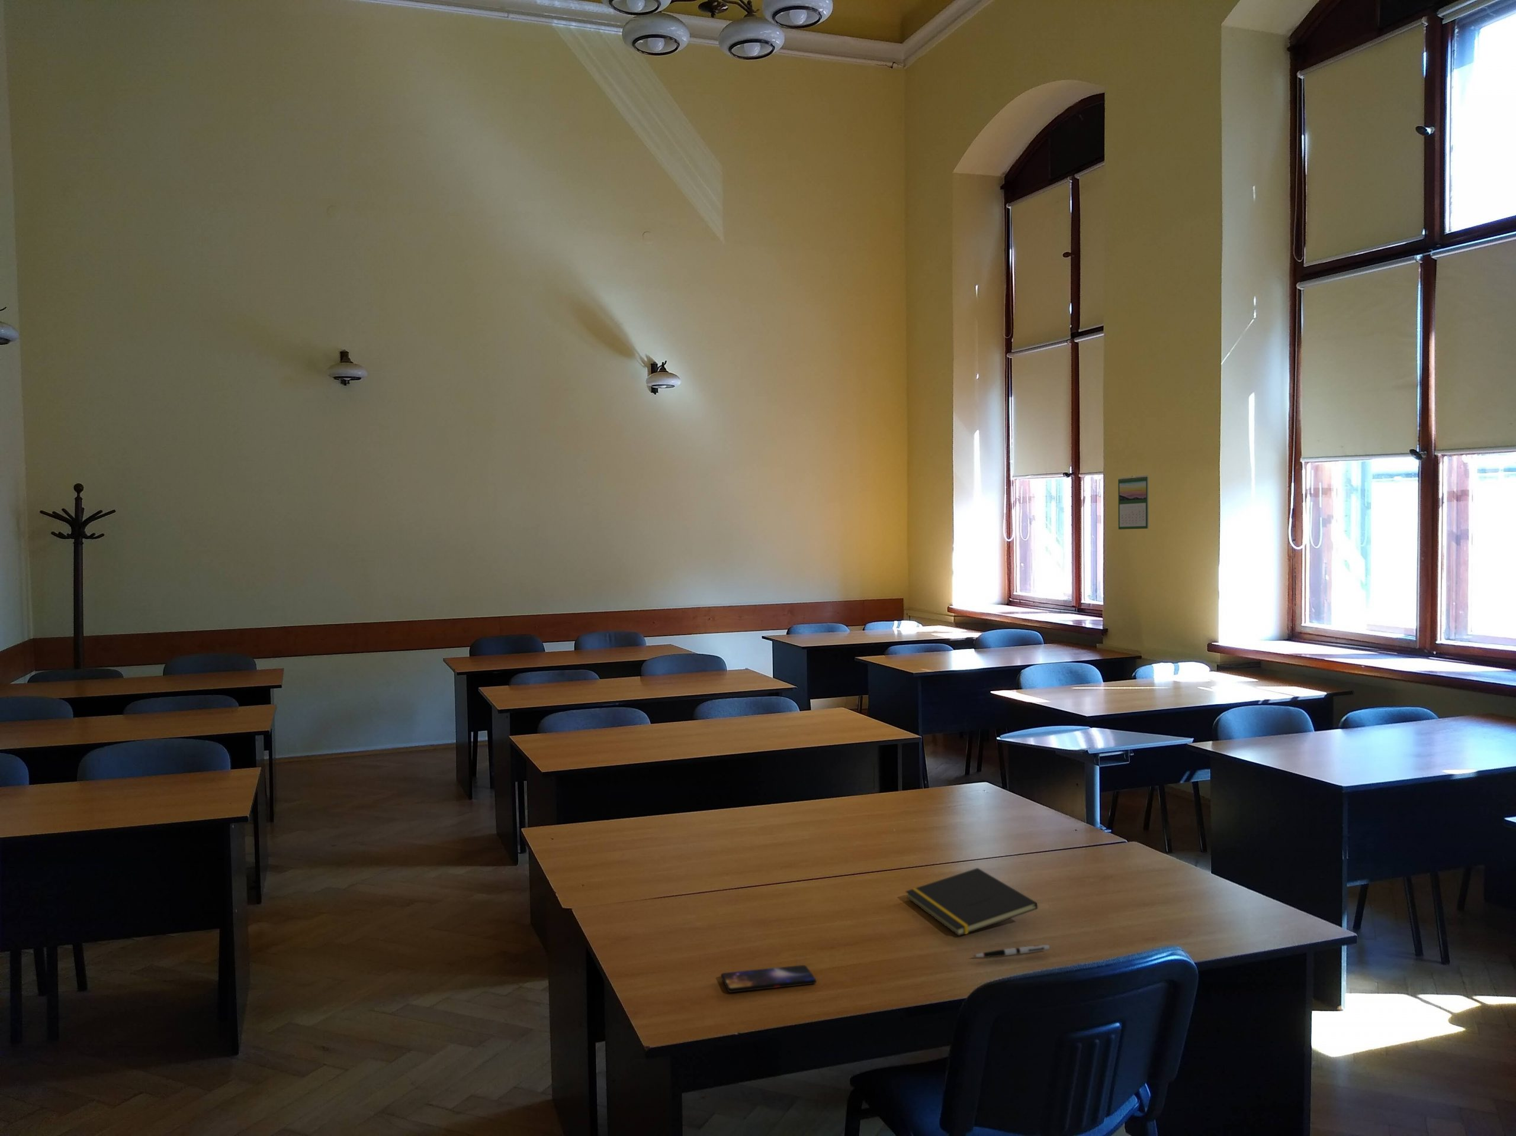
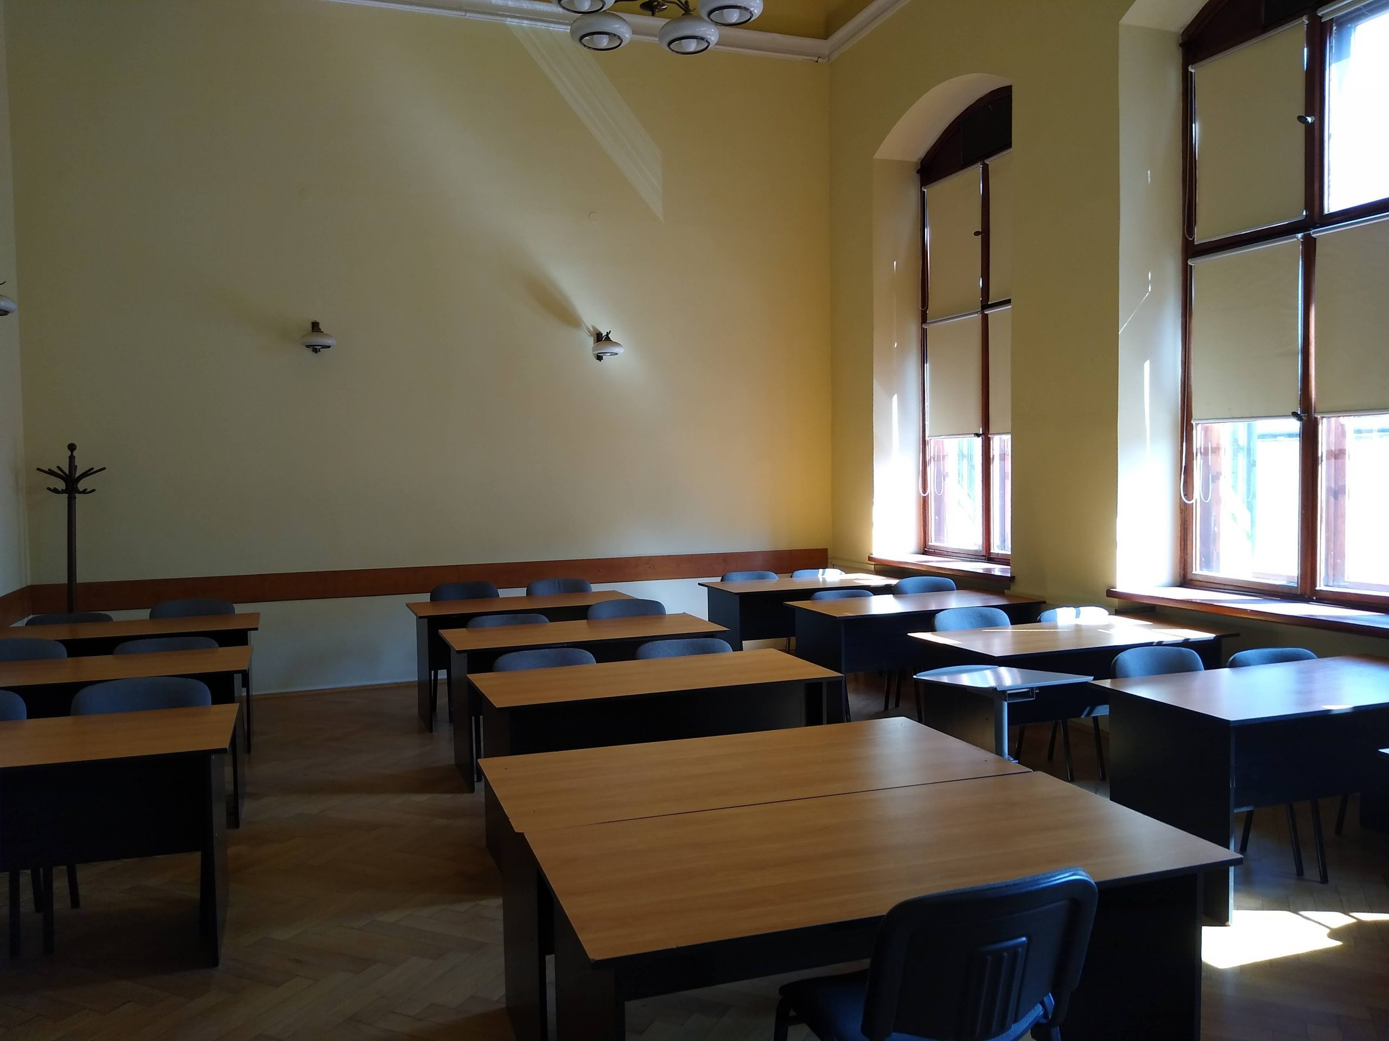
- calendar (1133, 501)
- smartphone (768, 978)
- pen (1011, 951)
- notepad (969, 900)
